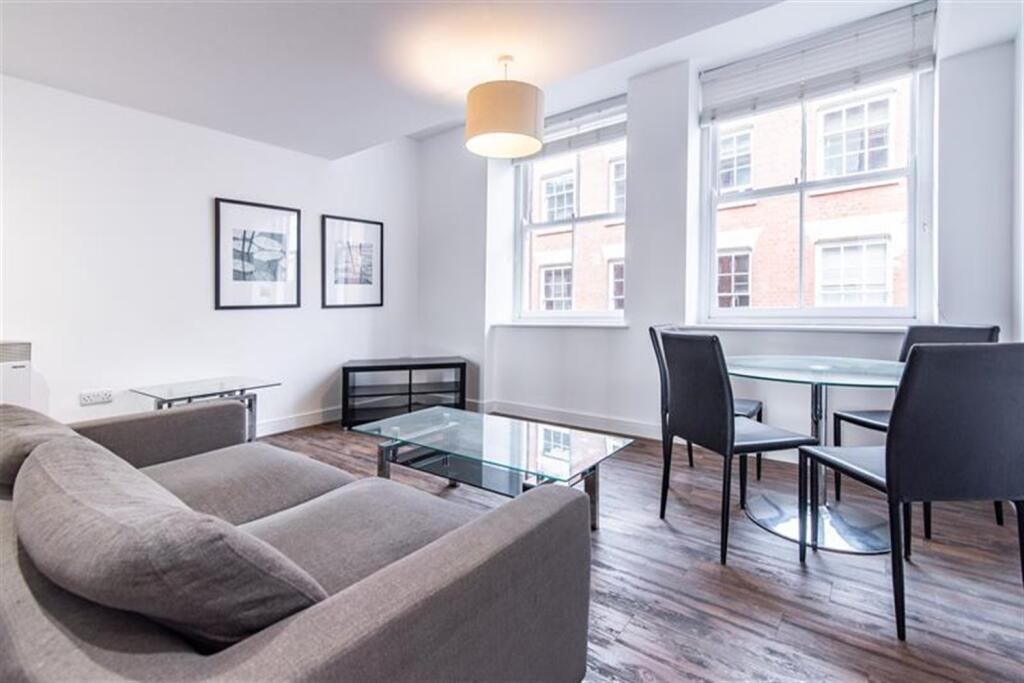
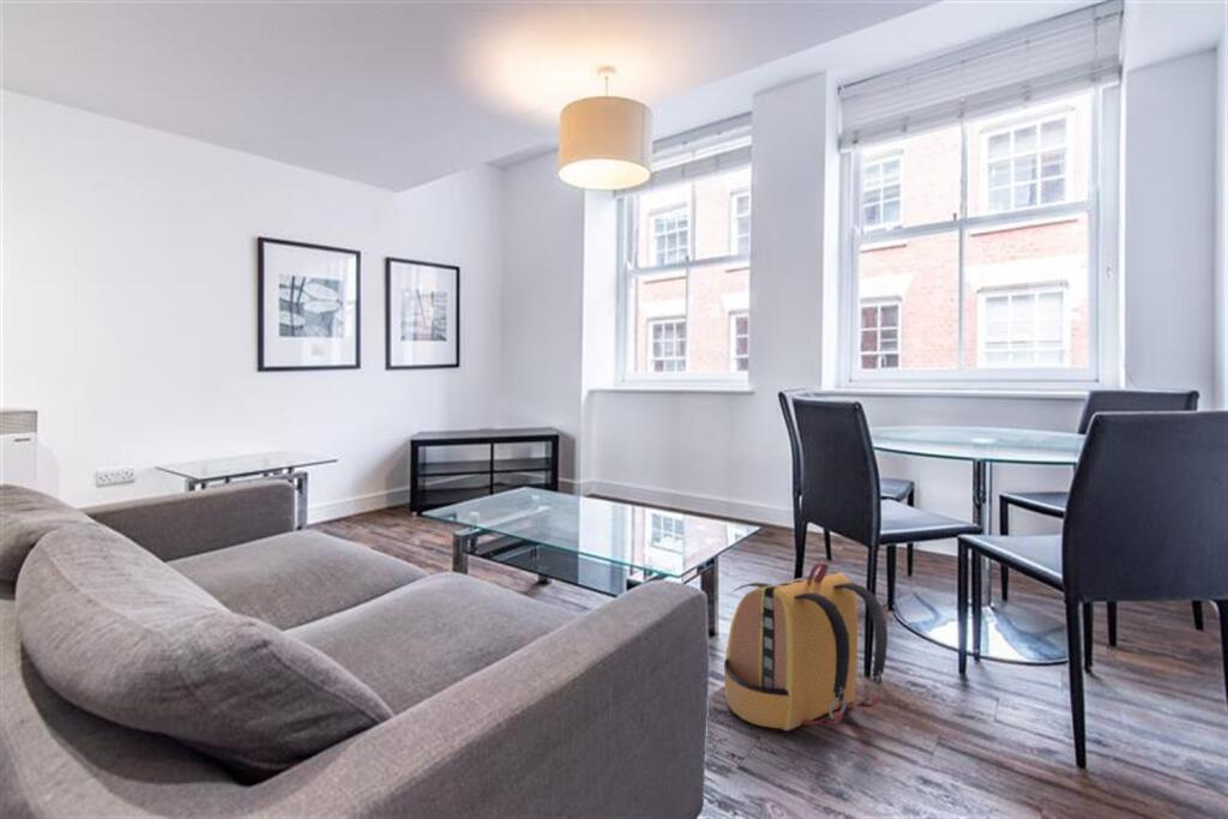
+ backpack (799, 631)
